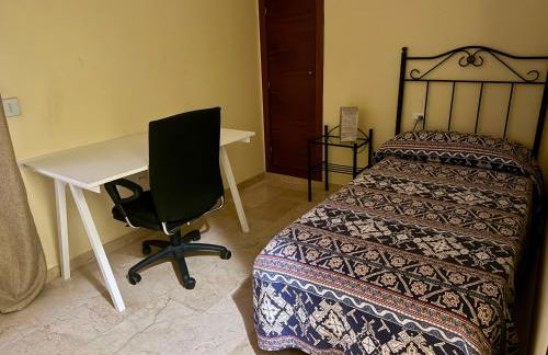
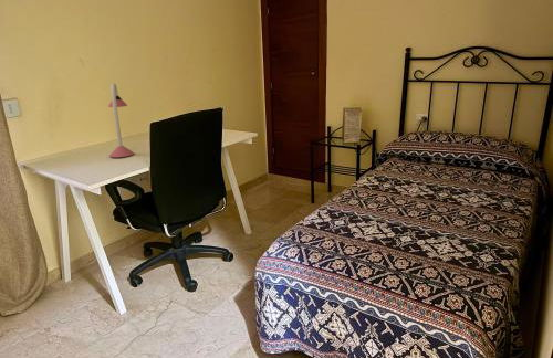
+ desk lamp (117, 118)
